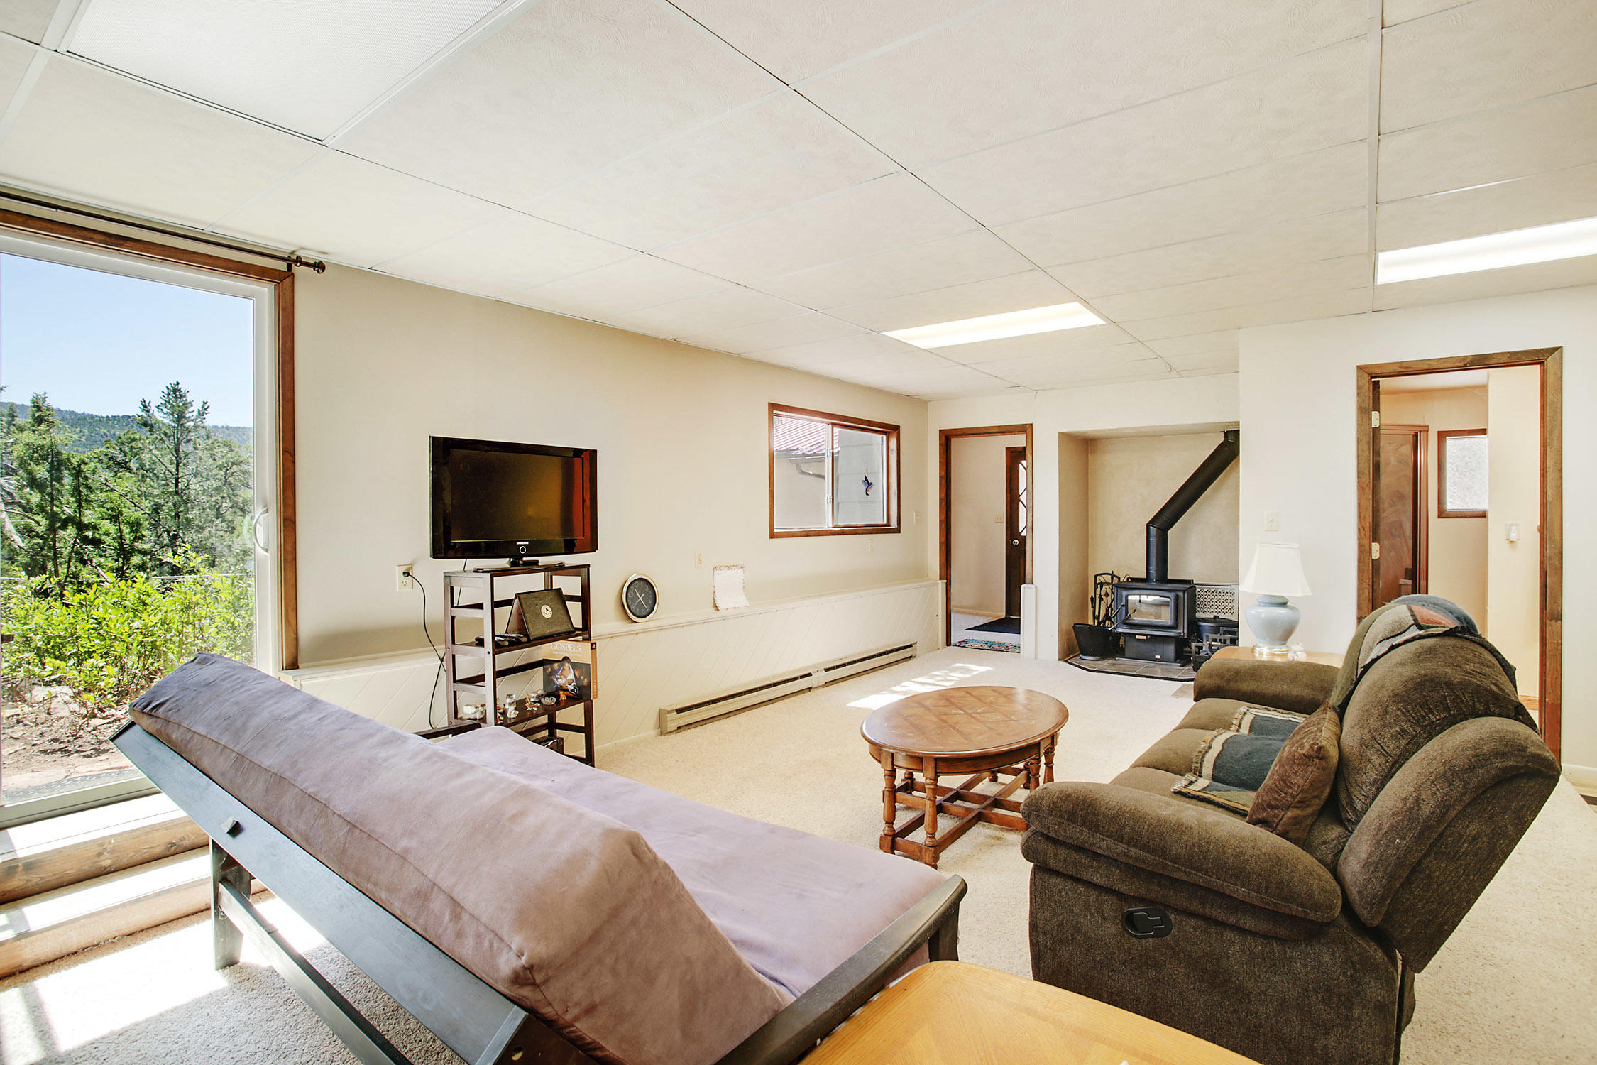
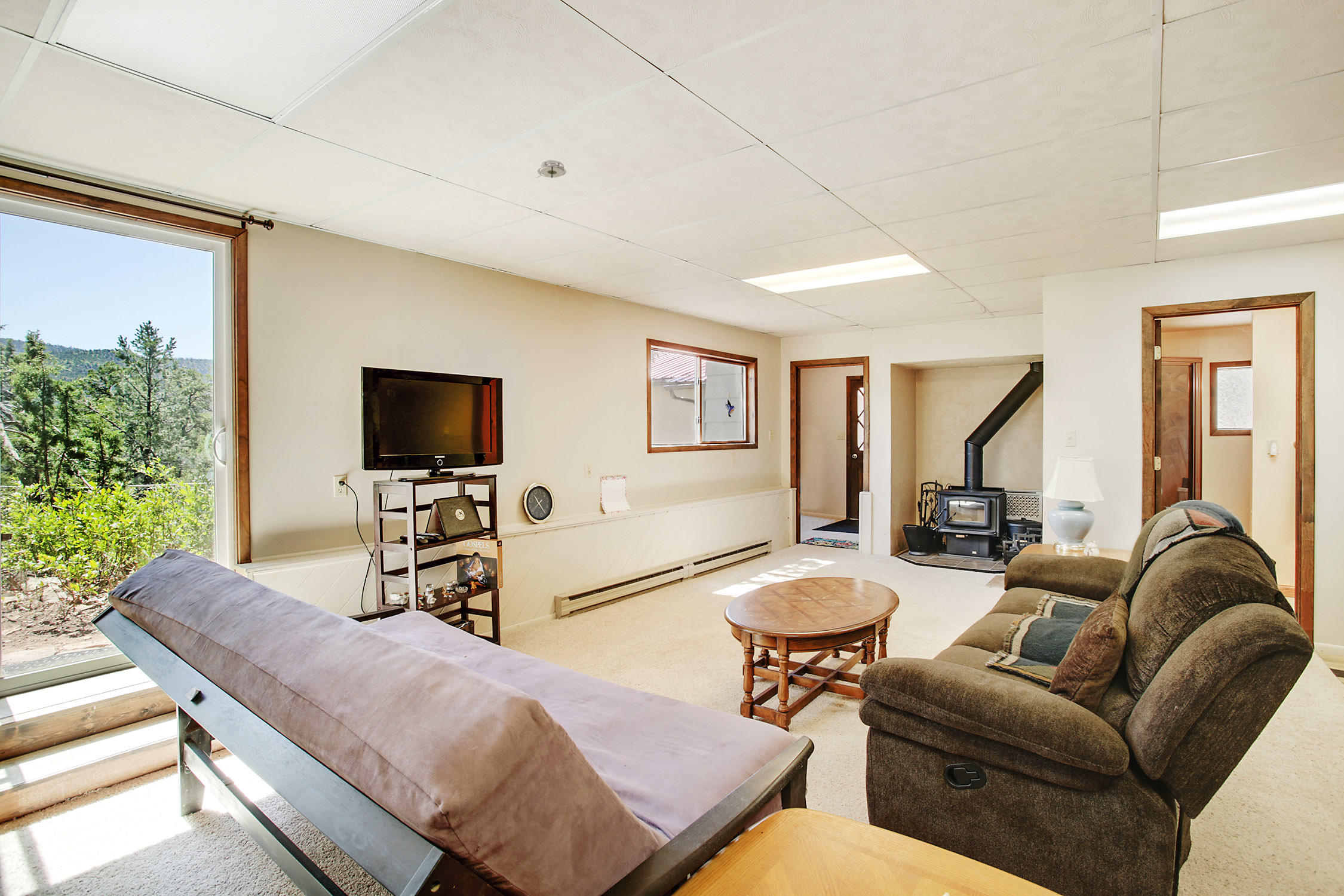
+ smoke detector (551, 169)
